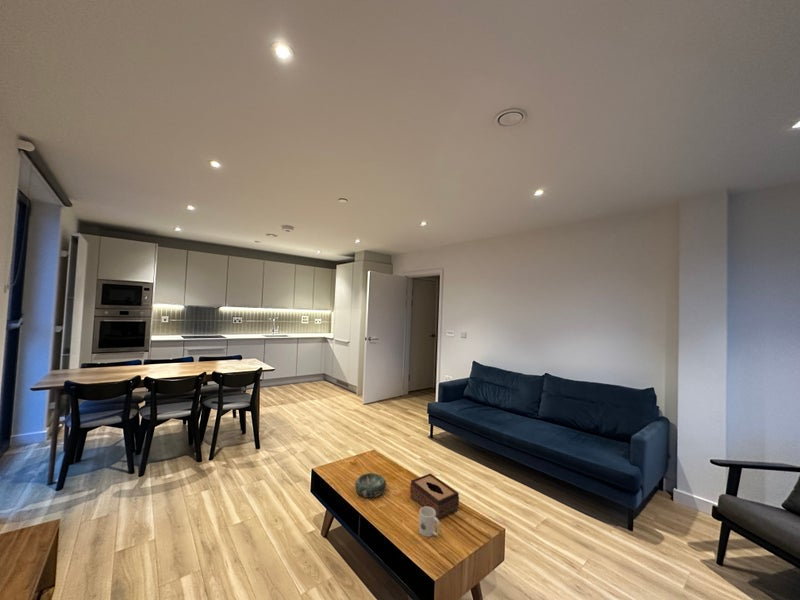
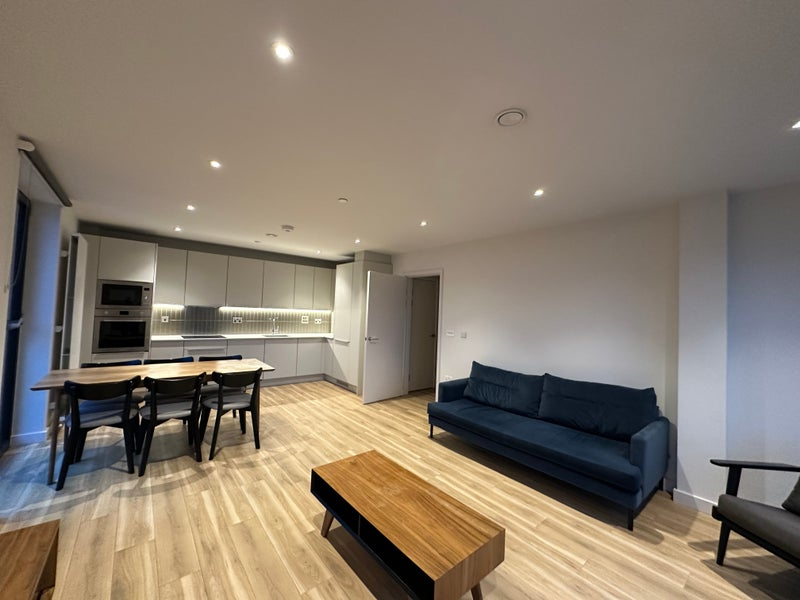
- decorative bowl (370, 485)
- tissue box (433, 494)
- mug (429, 522)
